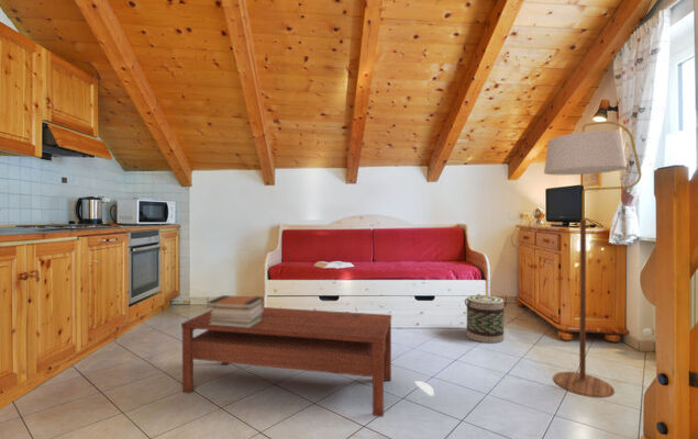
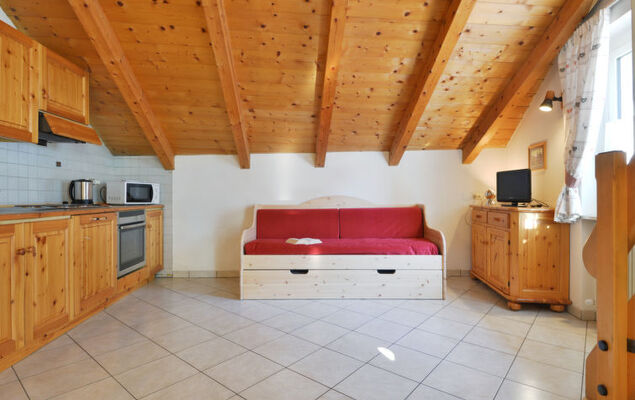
- book stack (236, 311)
- floor lamp (585, 255)
- coffee table (290, 351)
- basket (484, 316)
